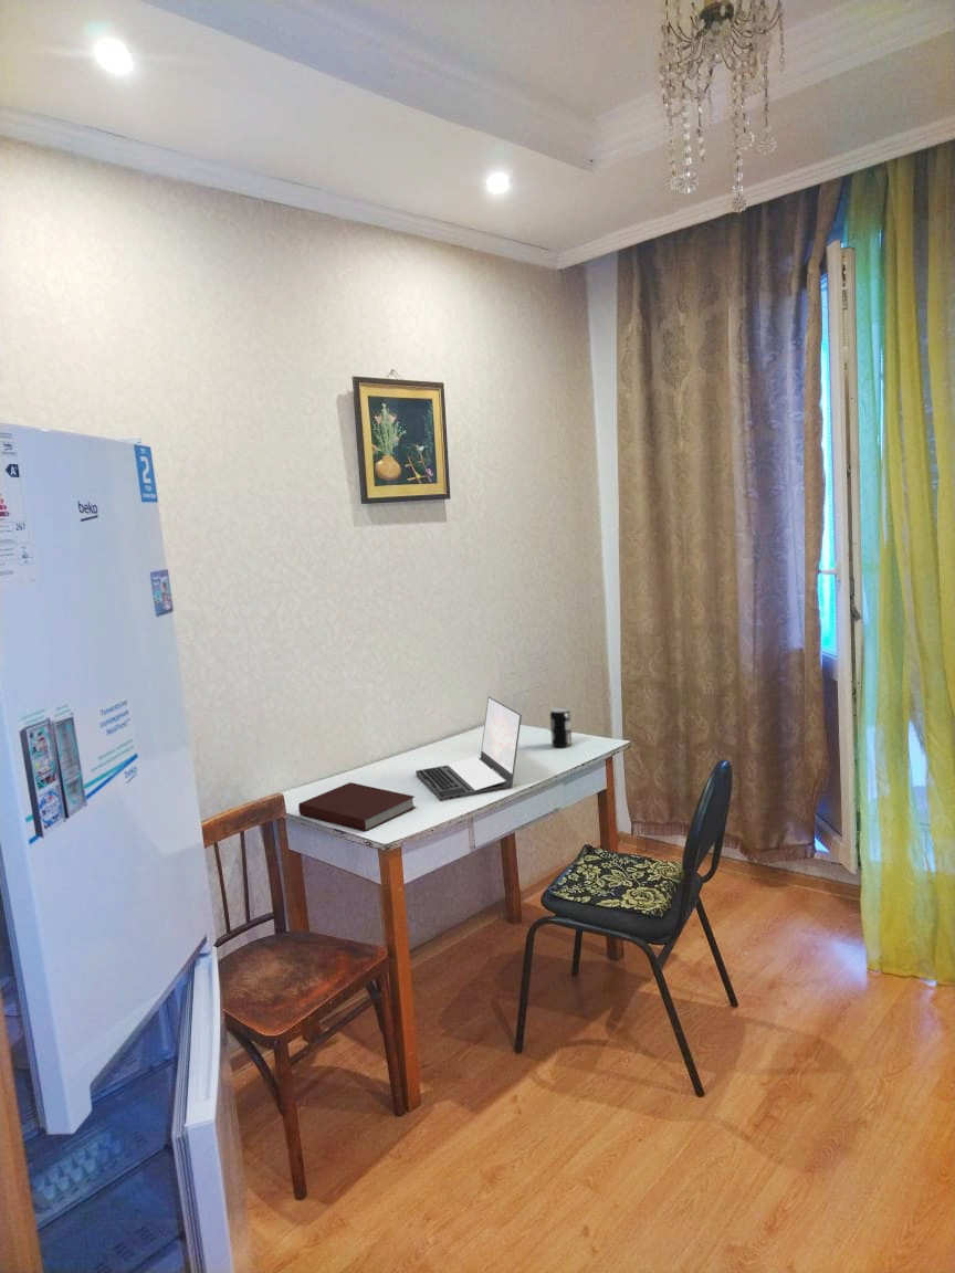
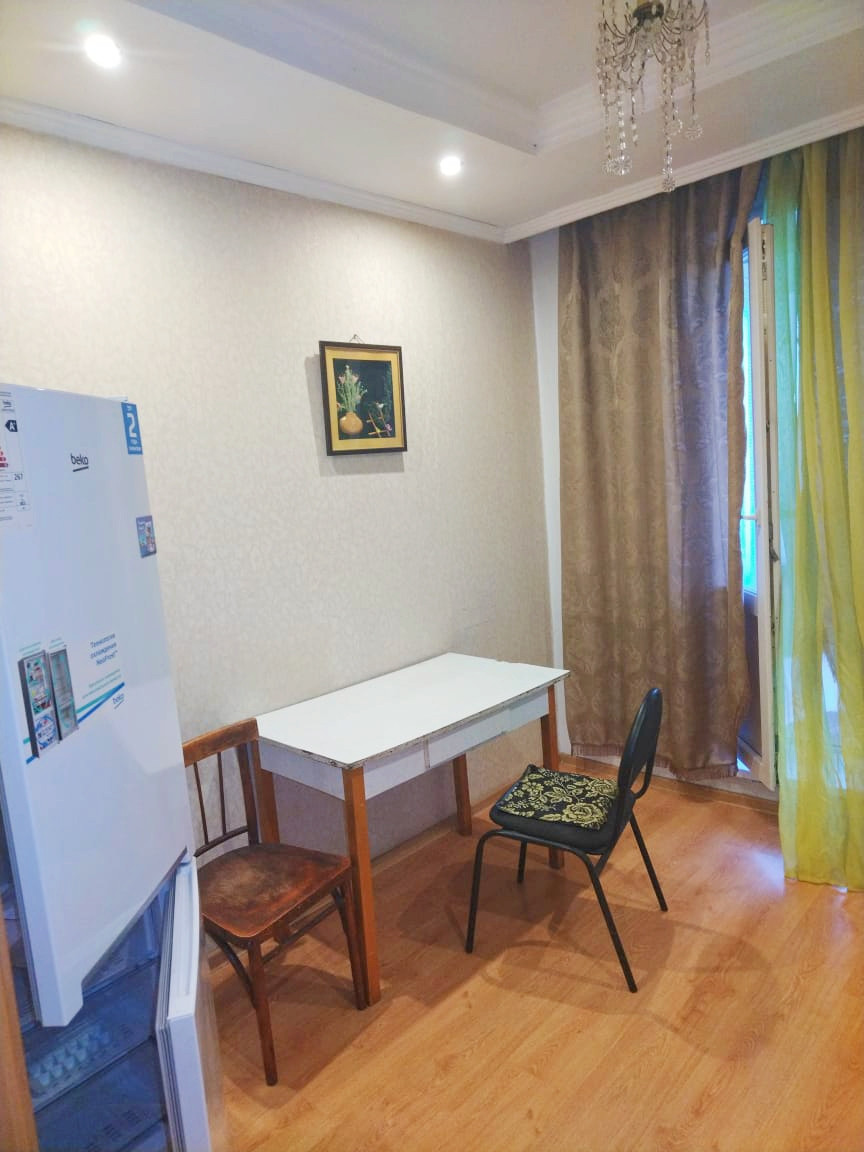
- beverage can (560, 727)
- notebook (356, 804)
- laptop (470, 758)
